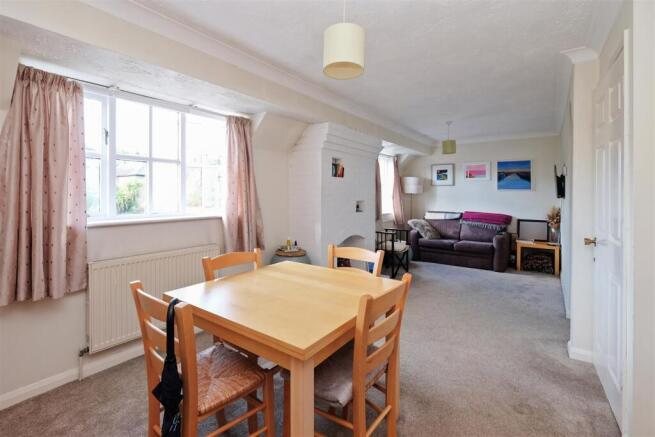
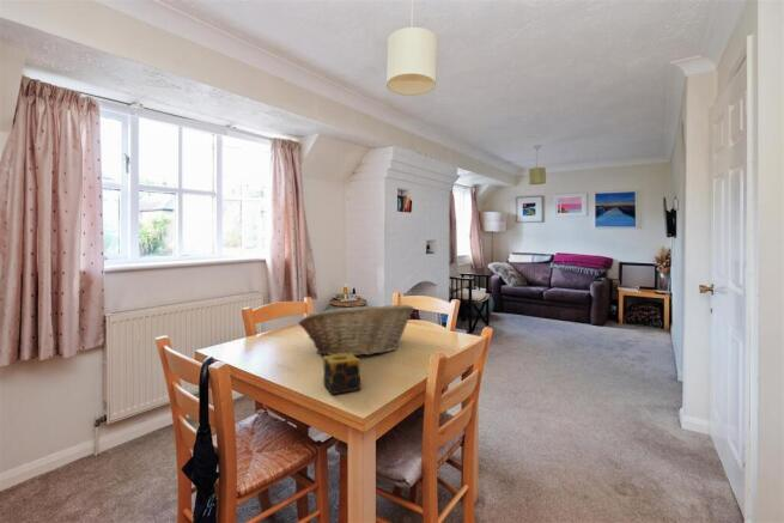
+ fruit basket (358, 326)
+ candle (341, 372)
